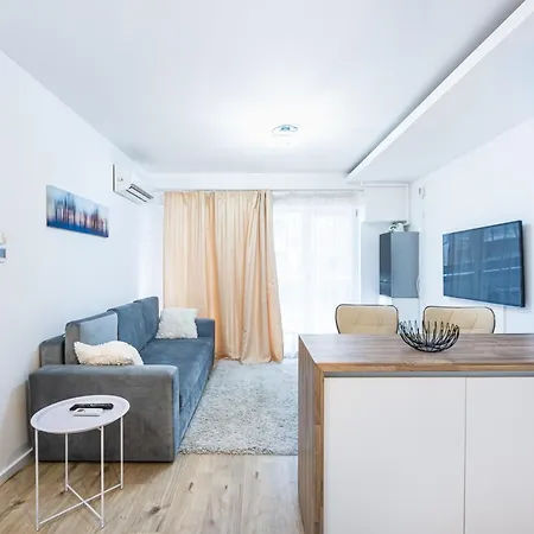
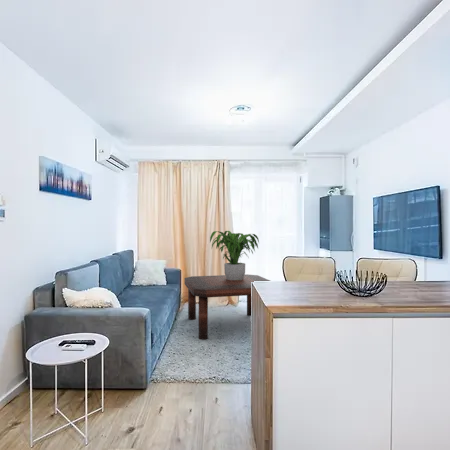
+ potted plant (233, 255)
+ coffee table (226, 296)
